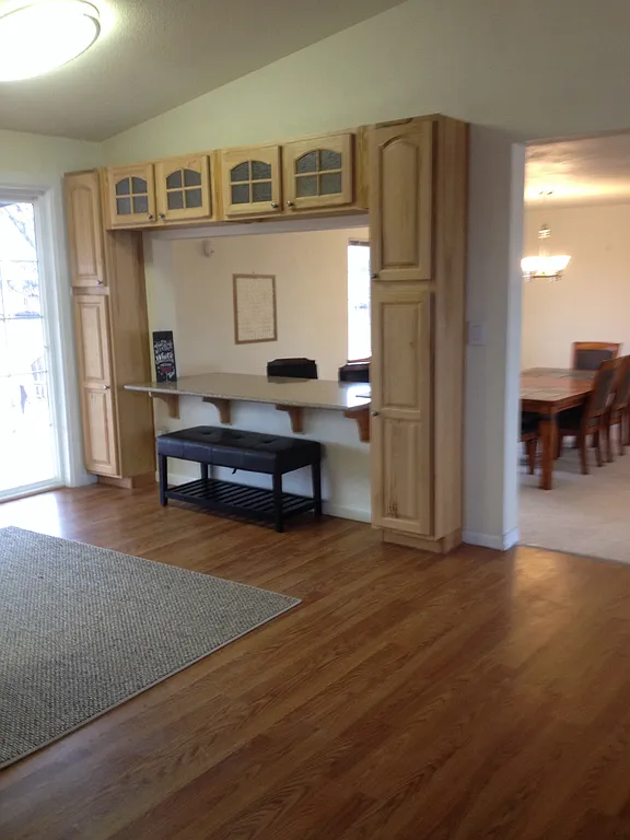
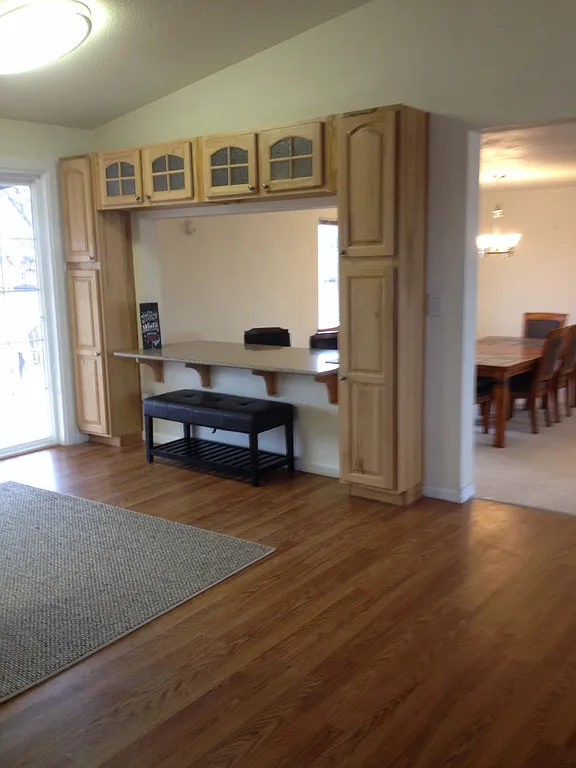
- wall art (255, 306)
